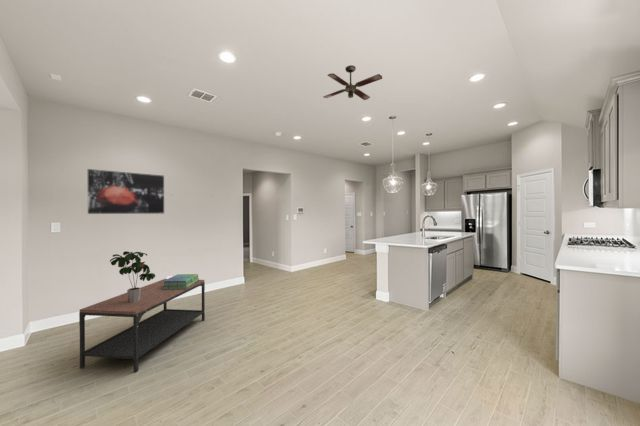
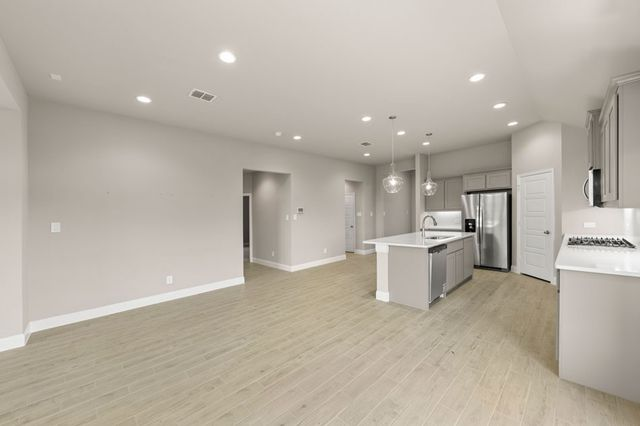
- coffee table (153, 316)
- potted plant (133, 276)
- wall art (129, 193)
- stack of books (181, 281)
- ceiling fan (350, 82)
